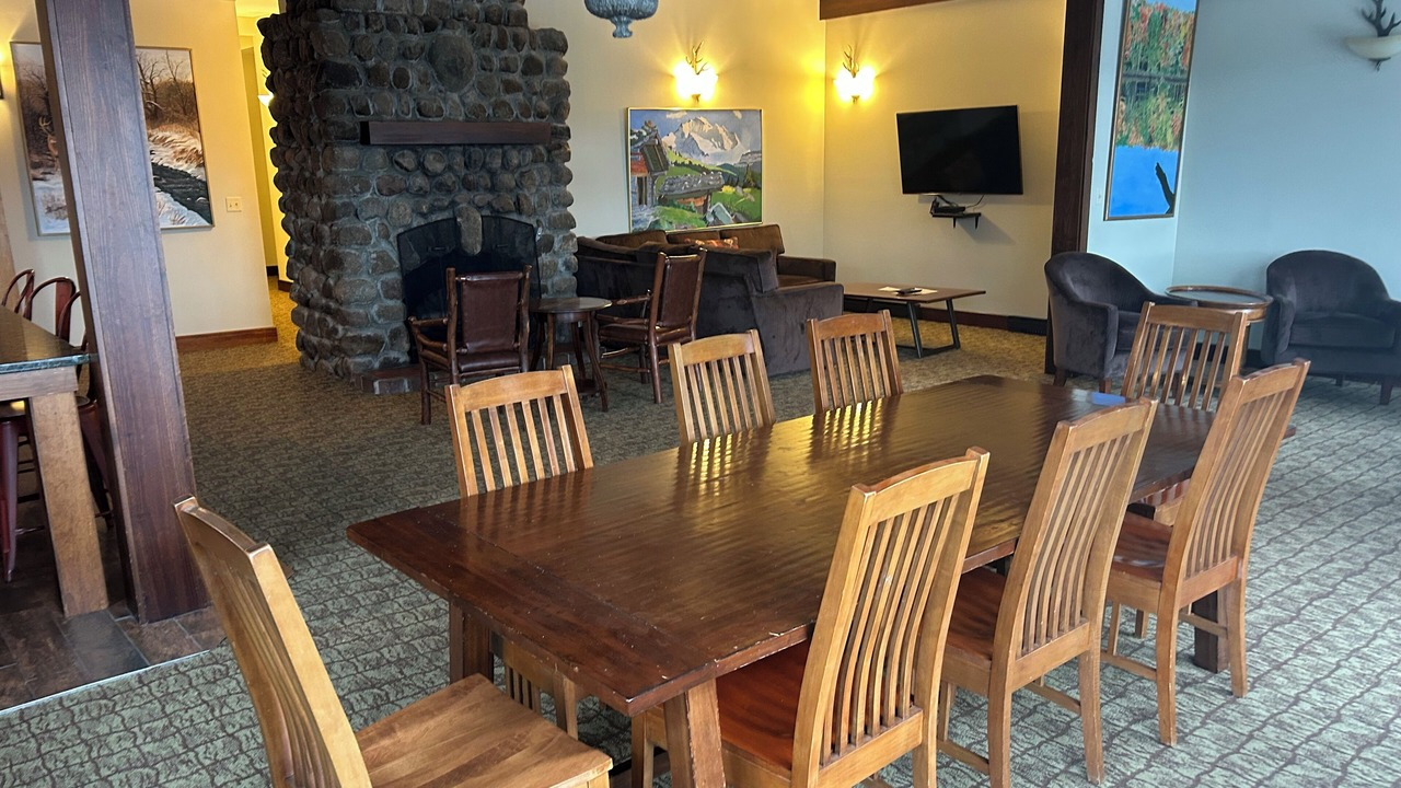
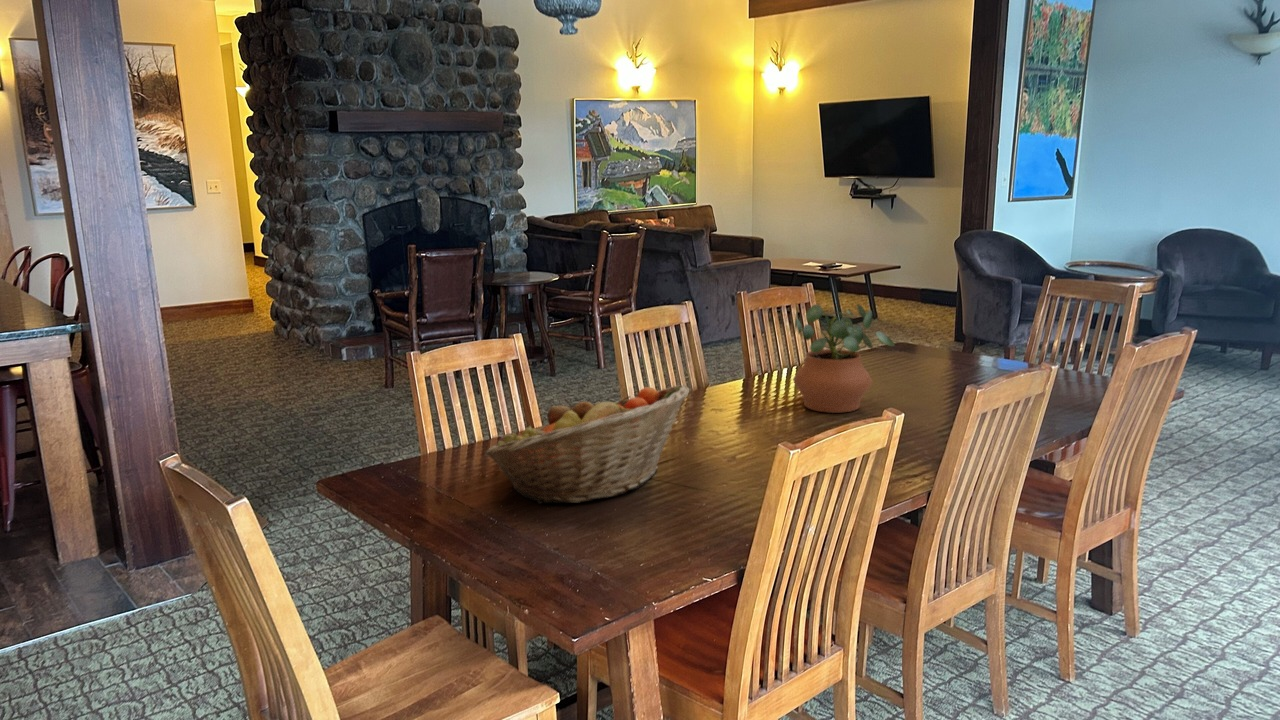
+ potted plant (843, 355)
+ fruit basket (592, 435)
